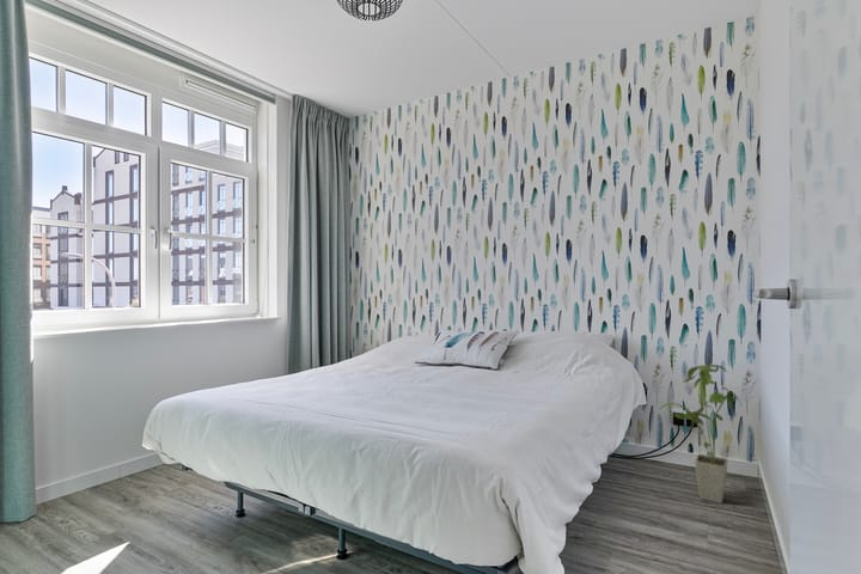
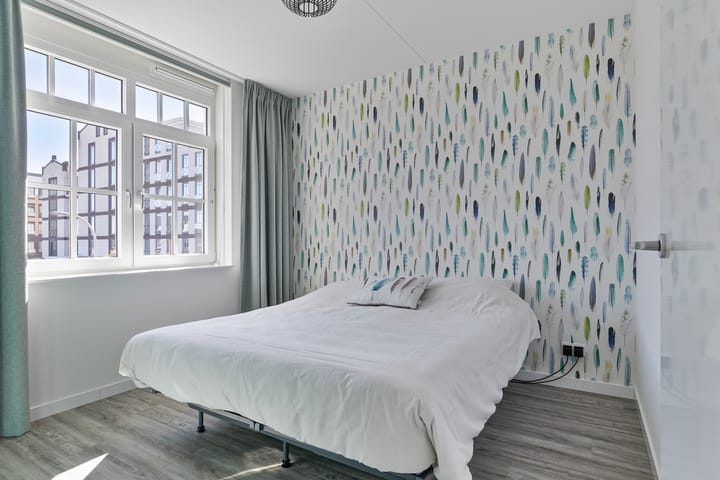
- house plant (701, 429)
